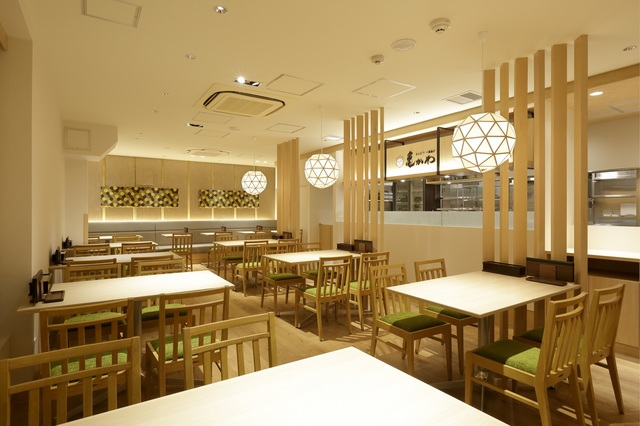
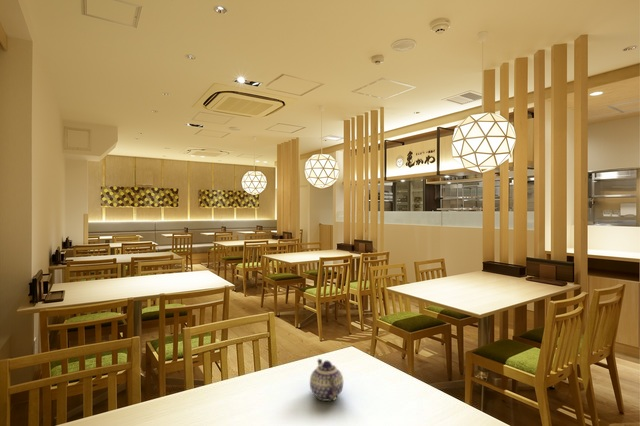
+ teapot (326, 377)
